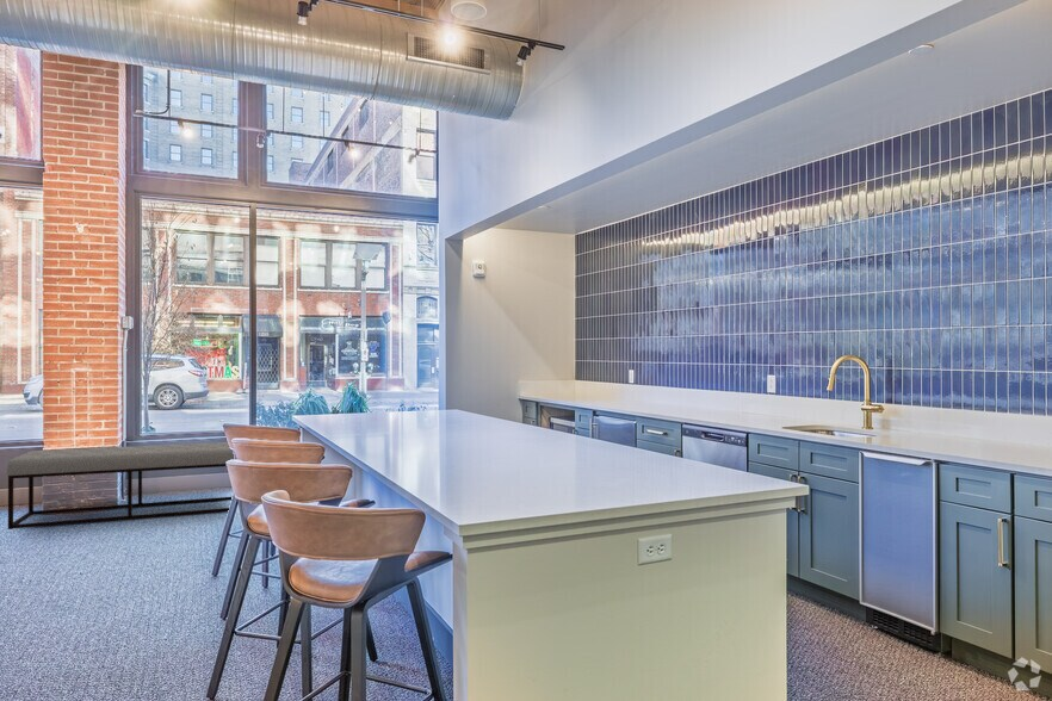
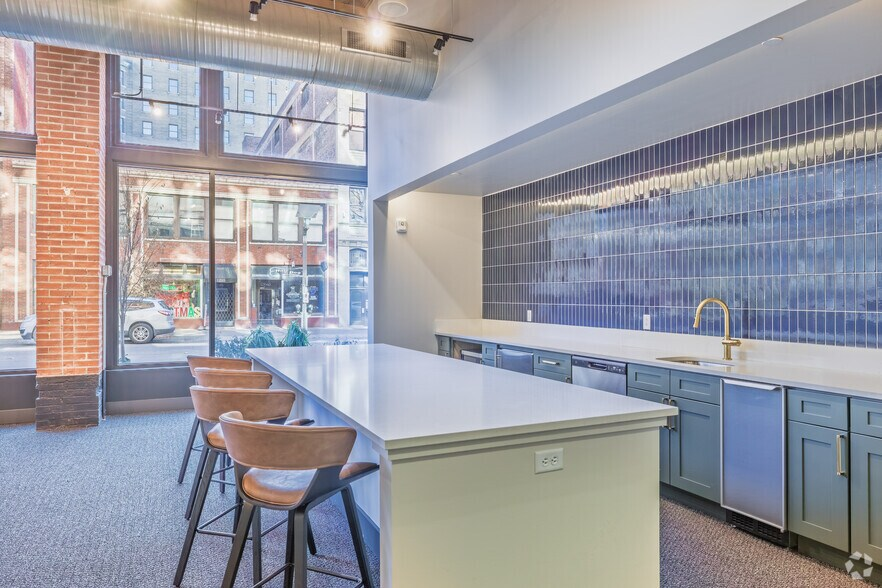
- bench (131, 480)
